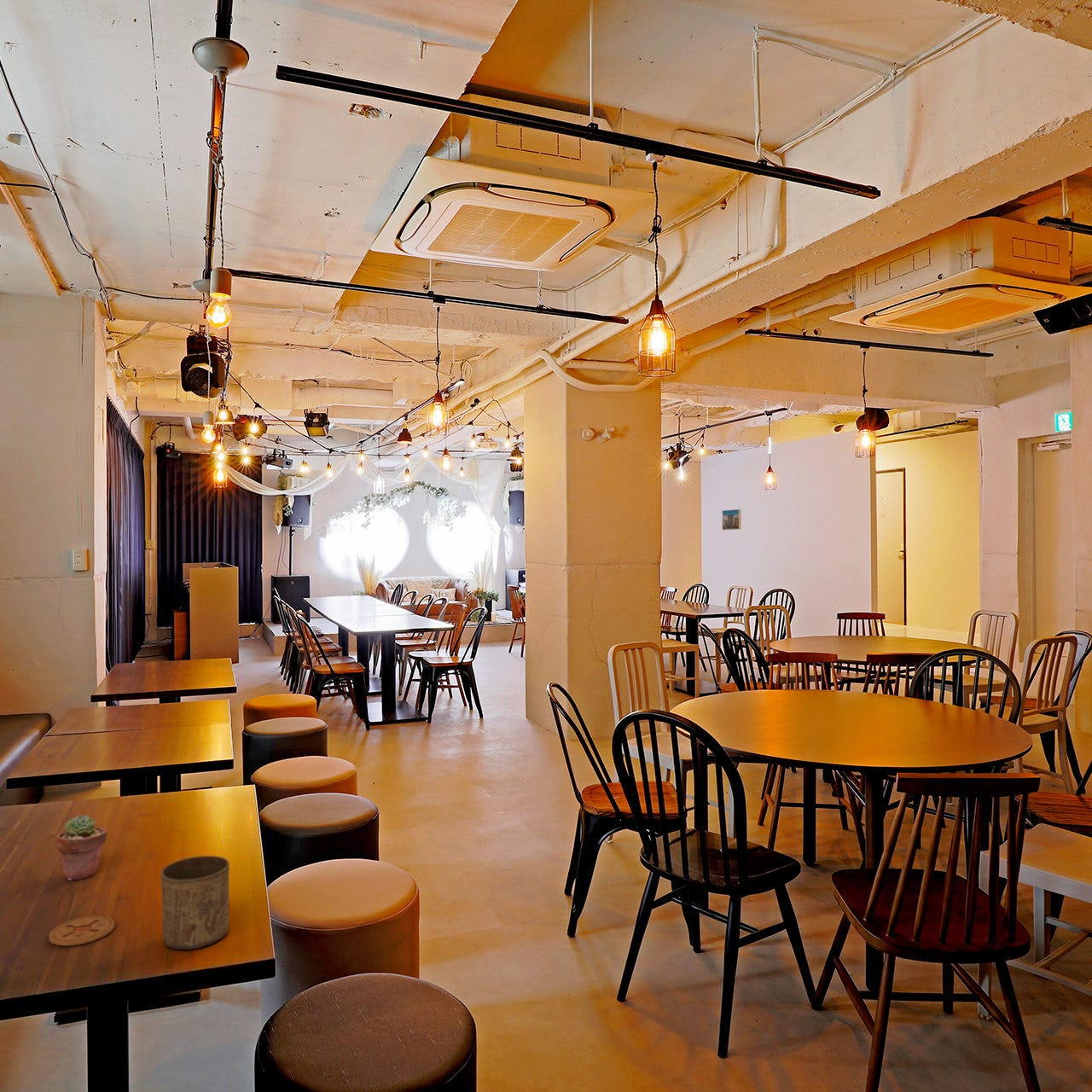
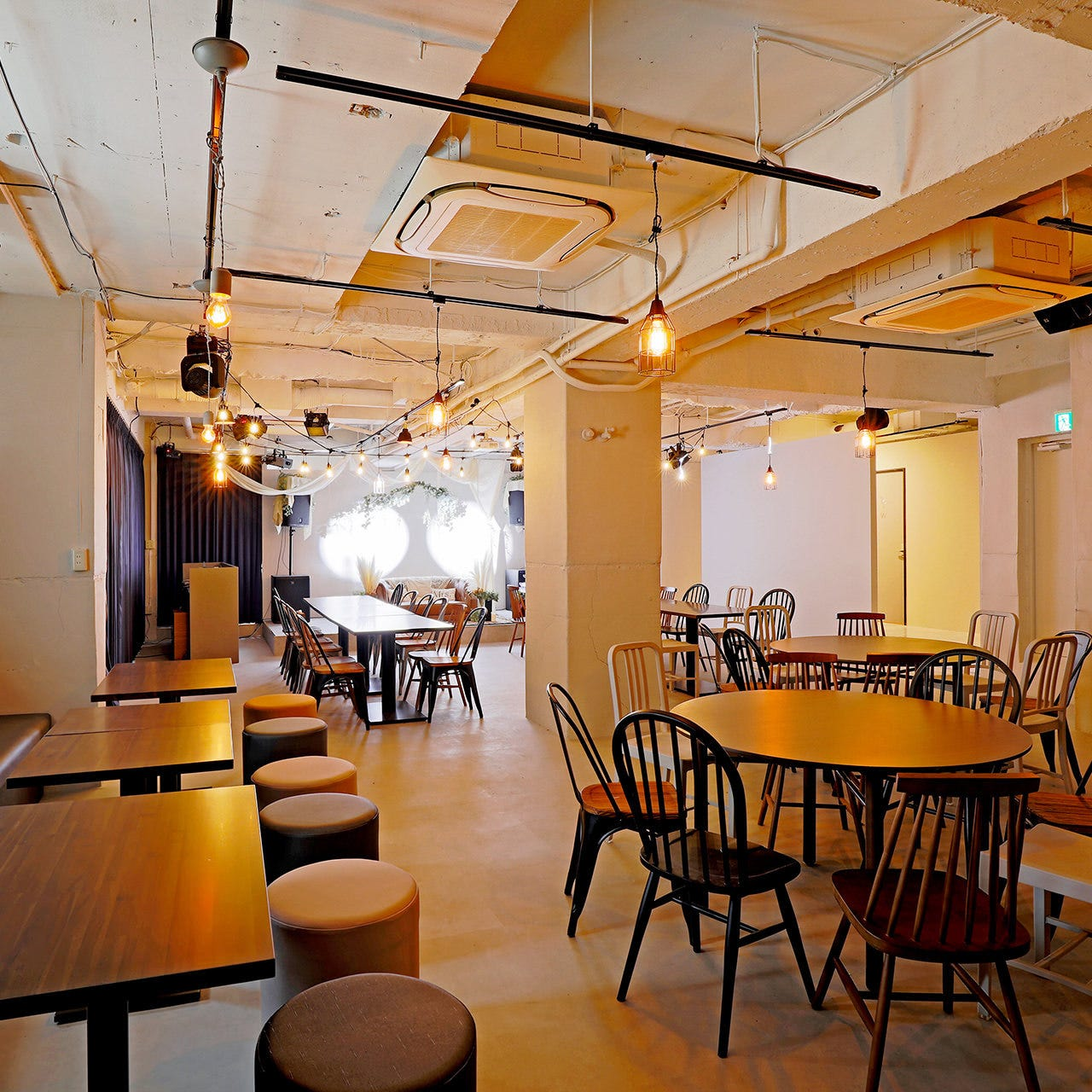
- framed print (731, 520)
- potted succulent (81, 845)
- cup (195, 902)
- coaster (82, 930)
